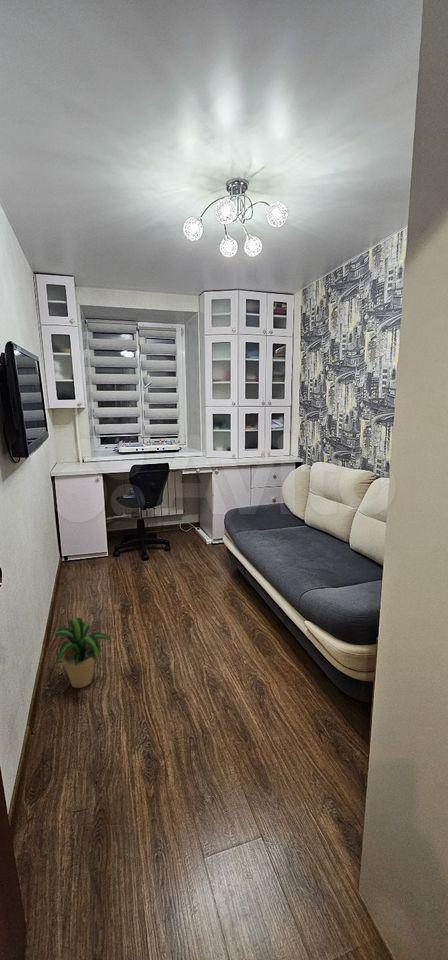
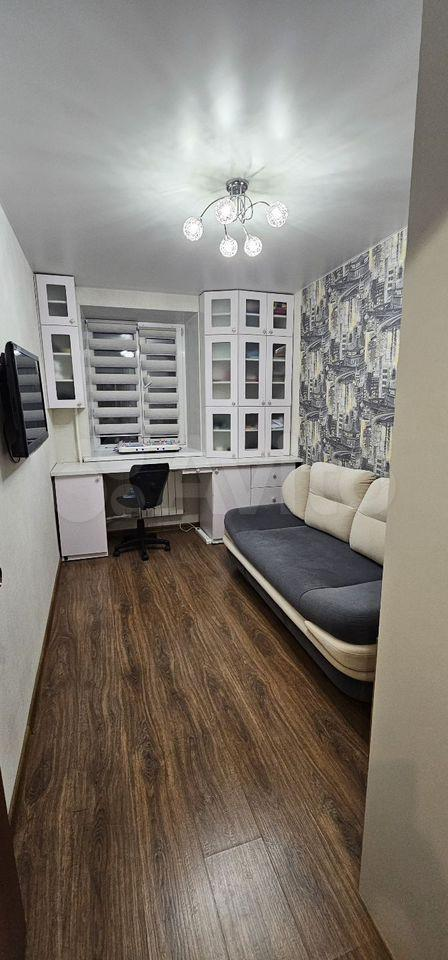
- potted plant (79, 654)
